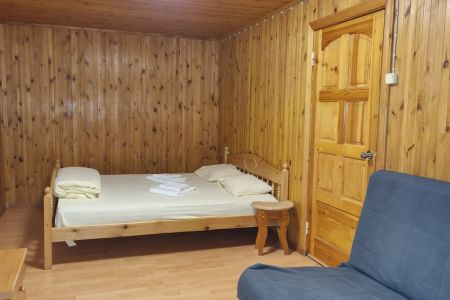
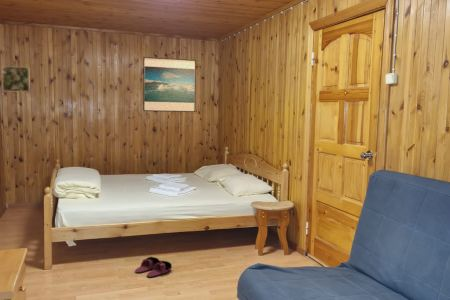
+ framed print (15, 79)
+ slippers (153, 264)
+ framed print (169, 85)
